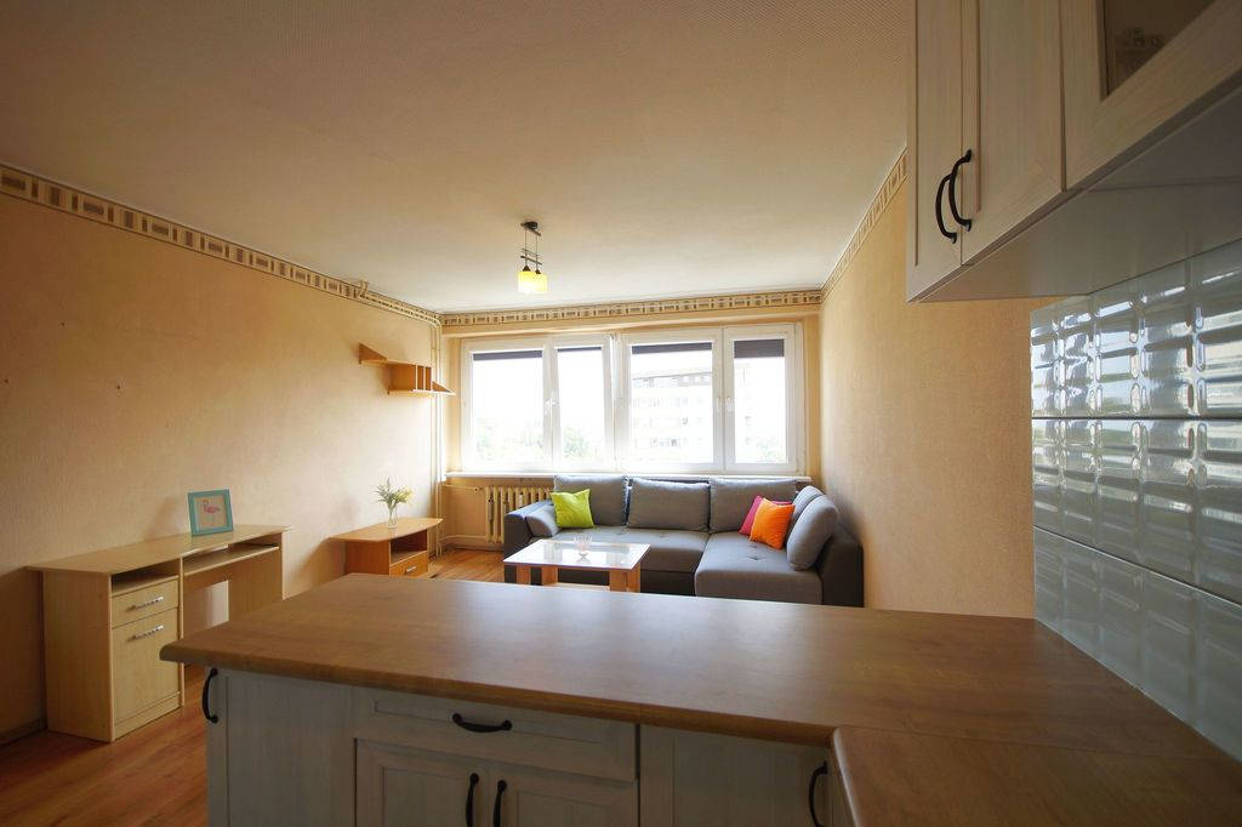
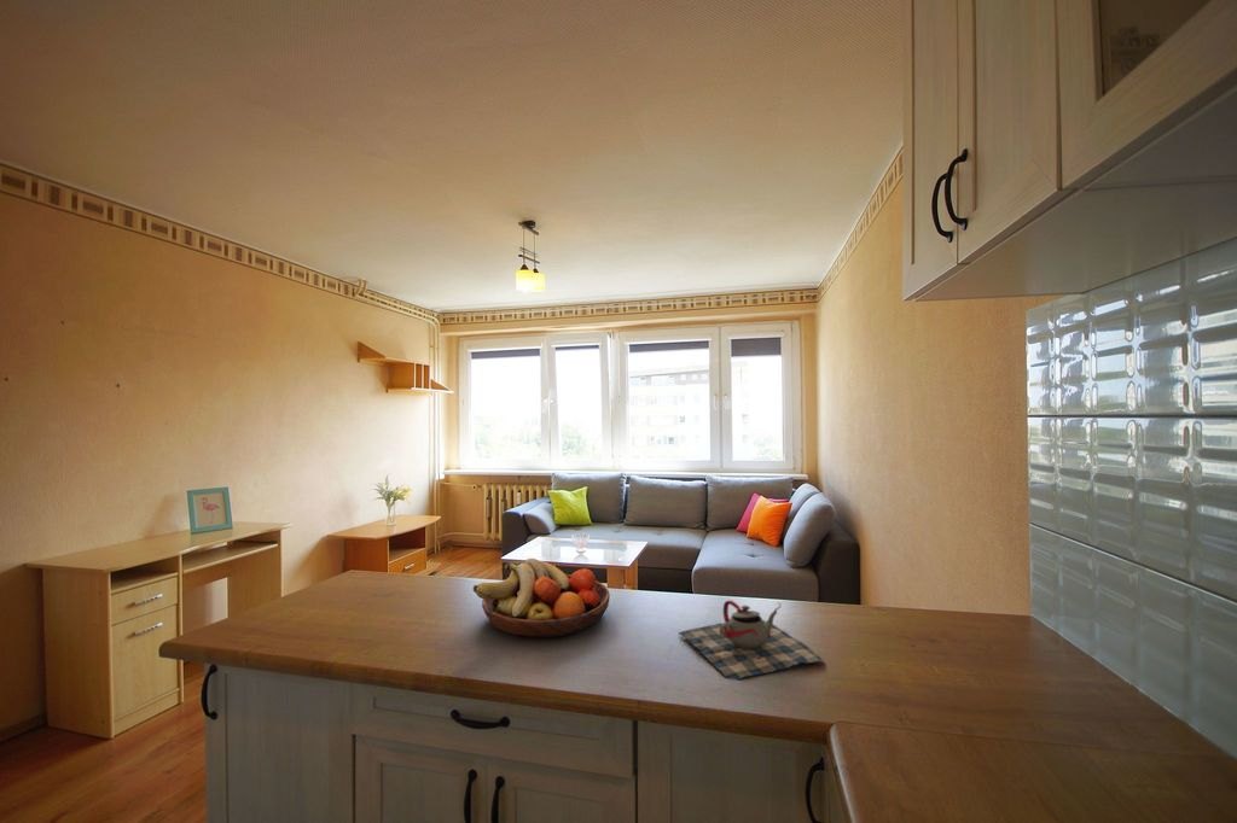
+ teapot (747, 626)
+ fruit bowl (546, 589)
